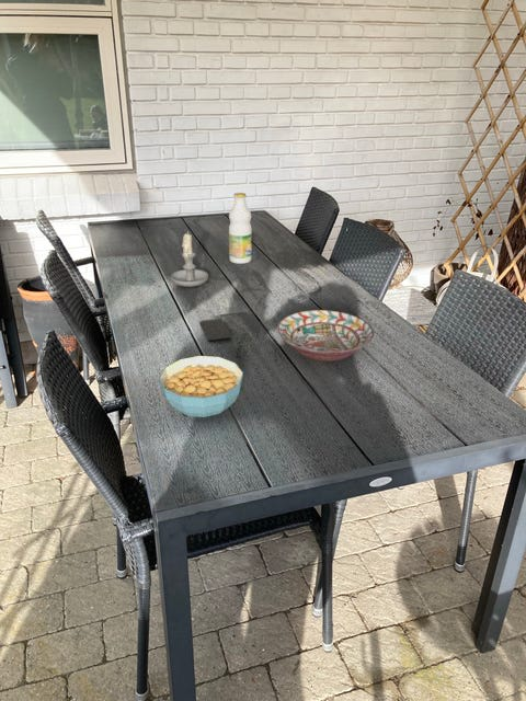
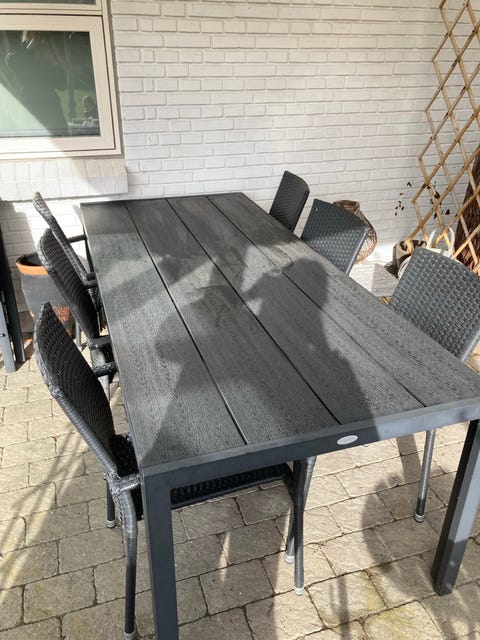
- decorative bowl (324, 340)
- candle (188, 257)
- bottle (240, 228)
- smartphone (215, 330)
- cereal bowl (202, 392)
